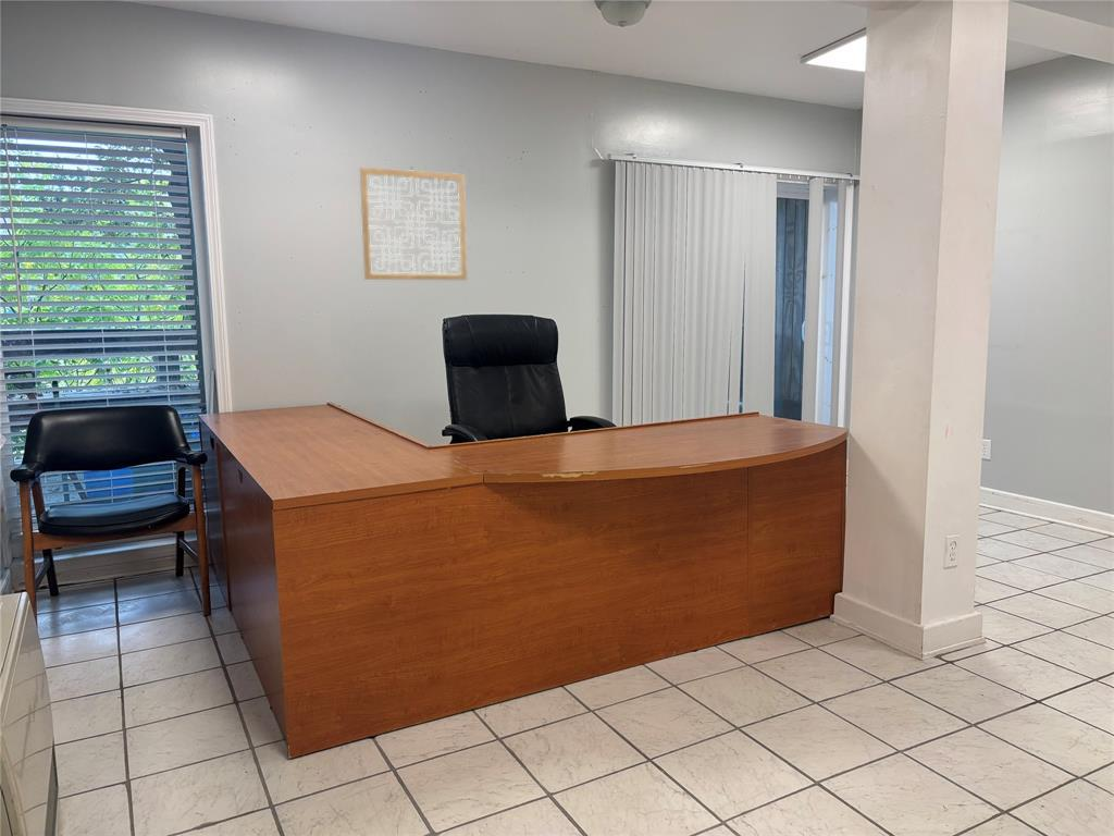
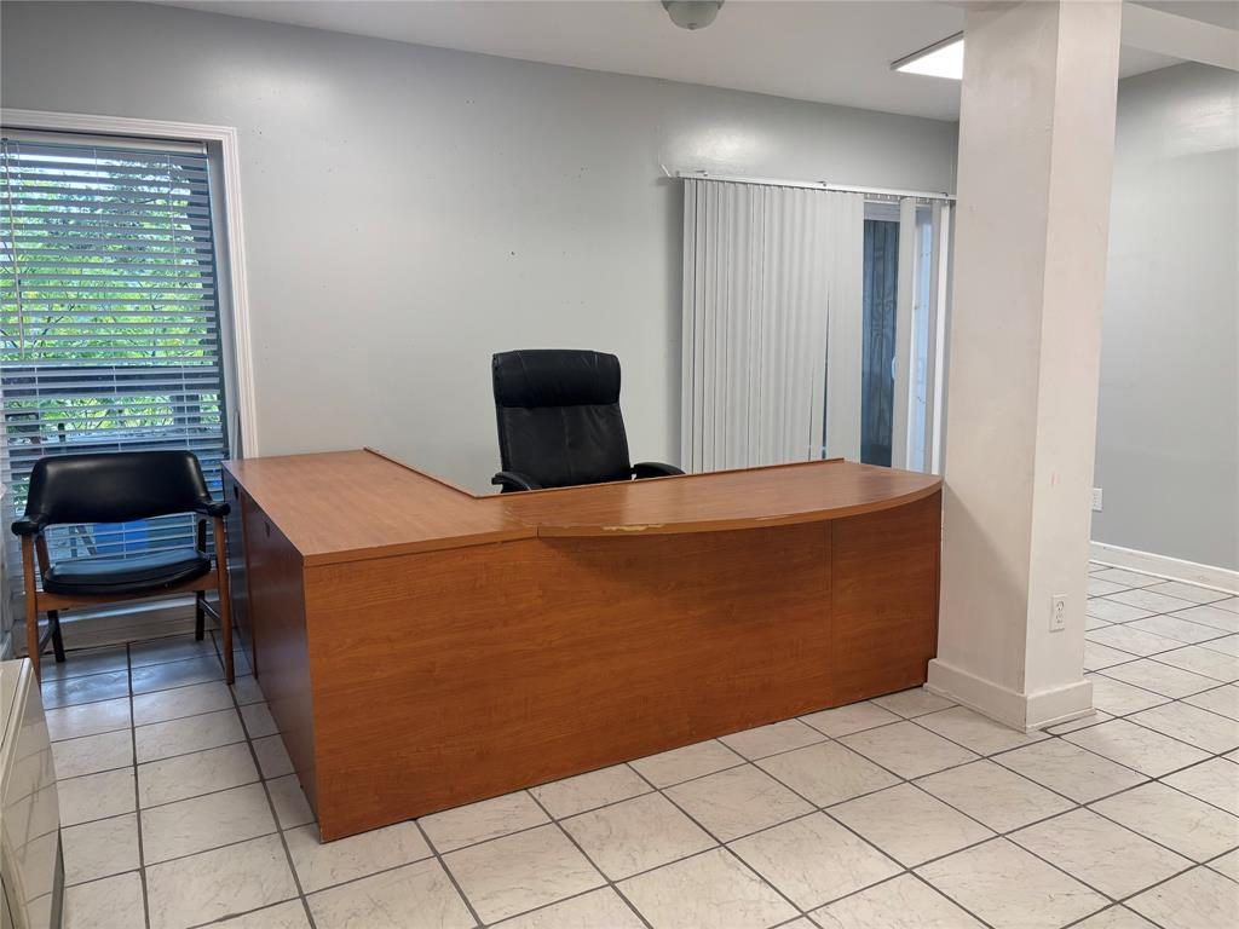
- wall art (414, 222)
